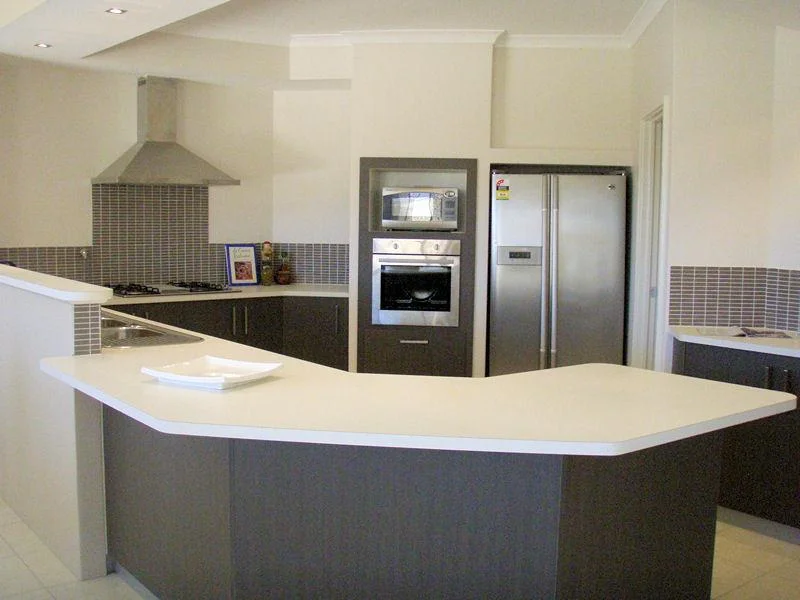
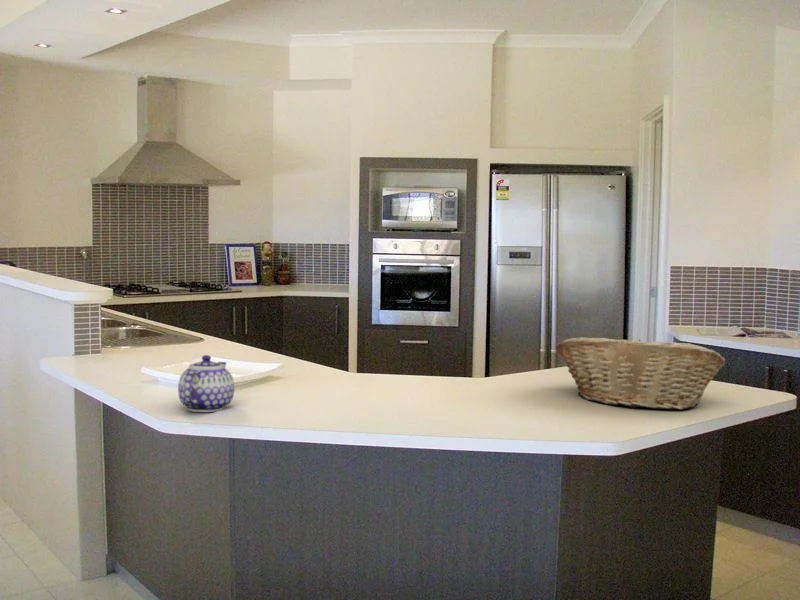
+ fruit basket (637, 367)
+ teapot (206, 382)
